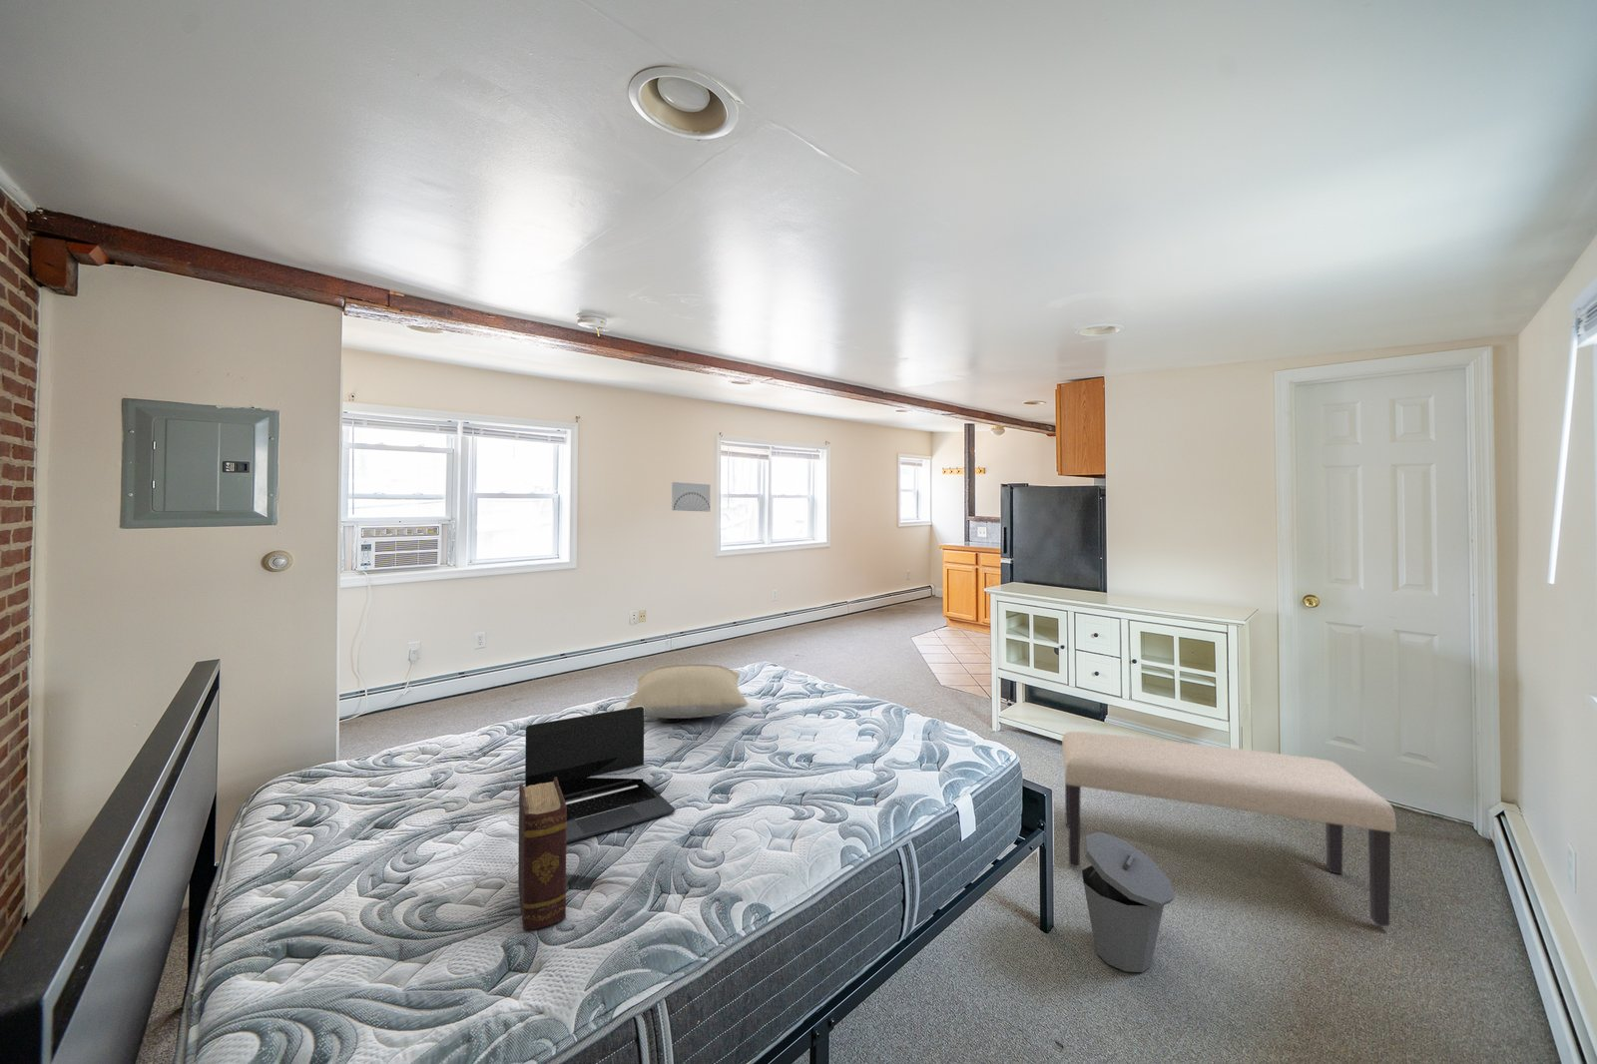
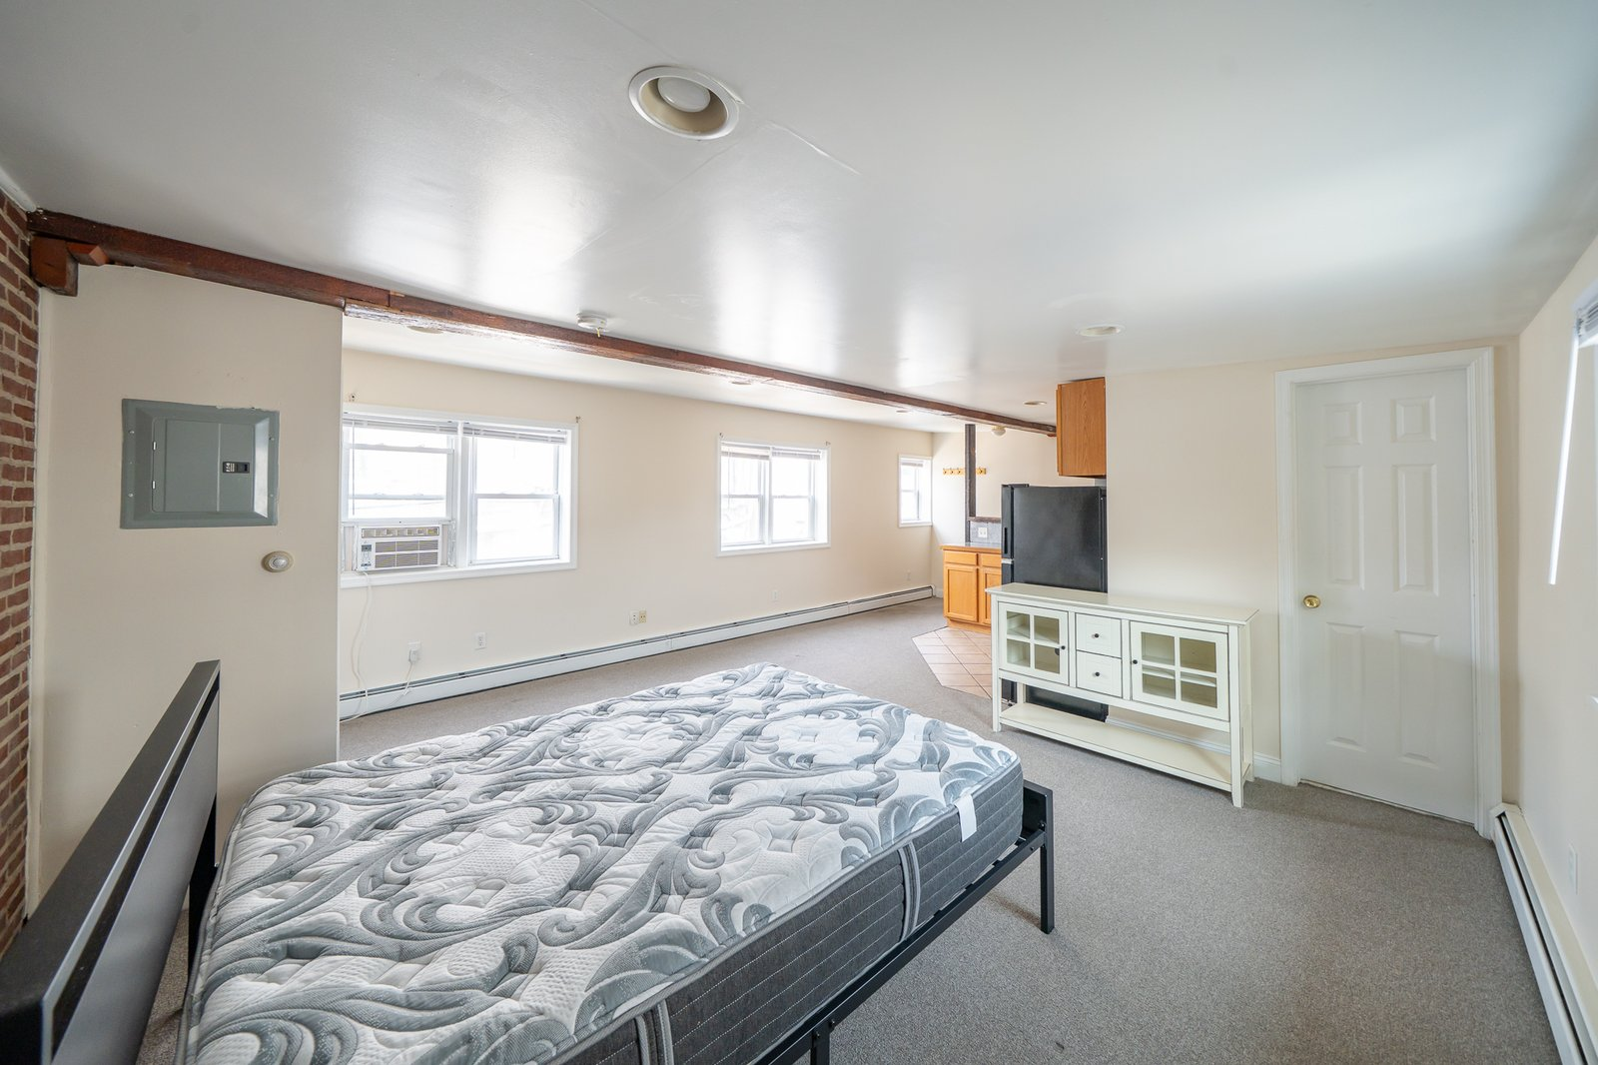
- pillow (687, 690)
- laptop (600, 768)
- diary (541, 849)
- bench (1205, 804)
- trash can (1126, 901)
- wall art (691, 498)
